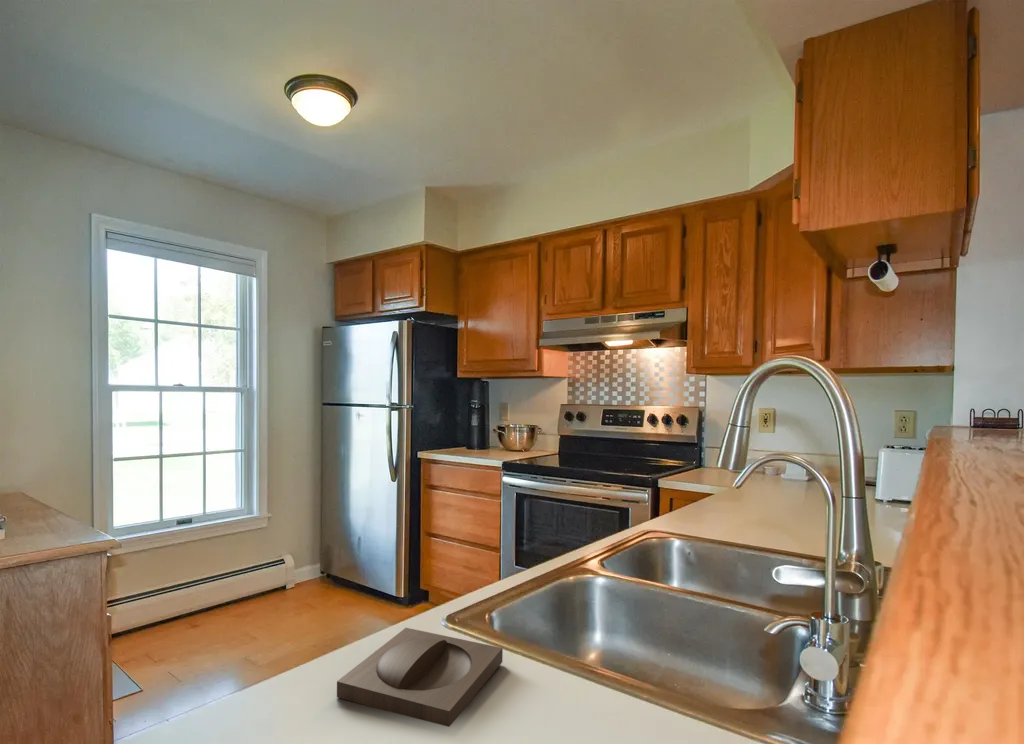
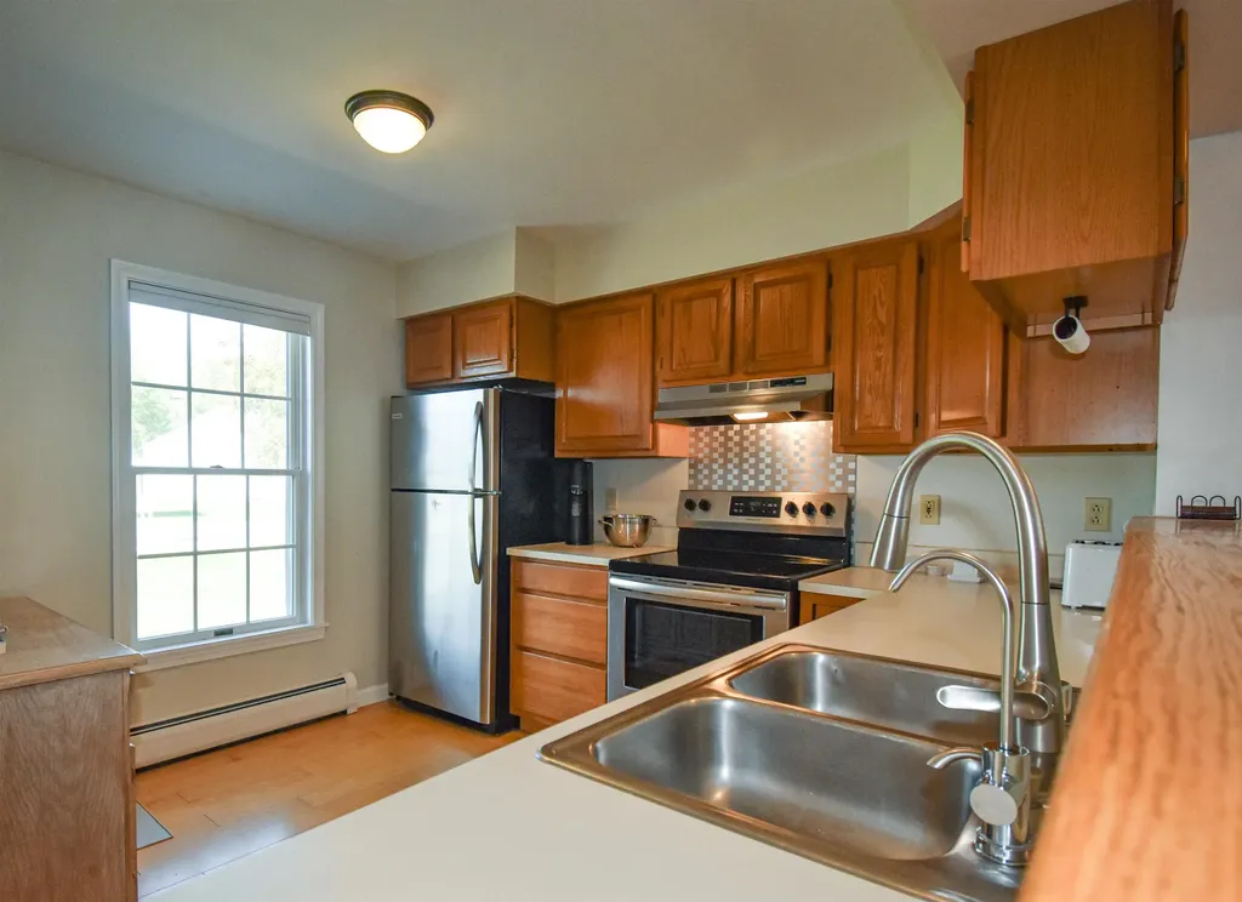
- decorative tray (424, 665)
